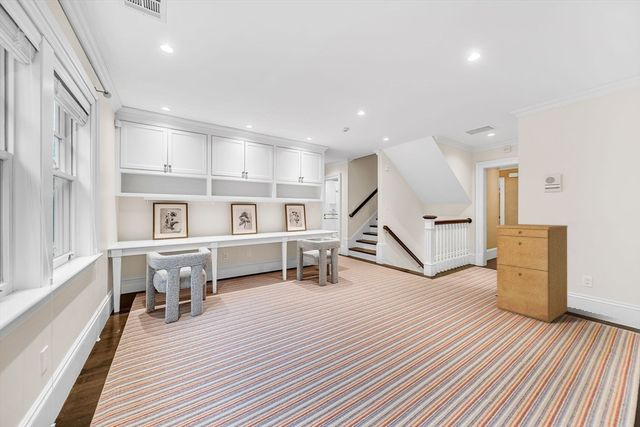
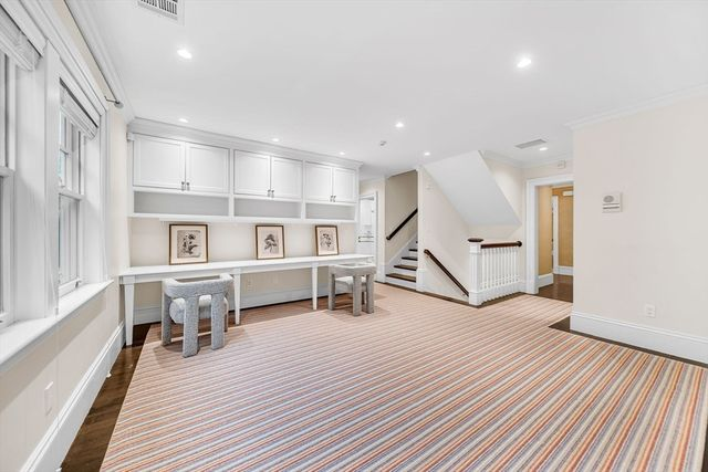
- filing cabinet (531, 267)
